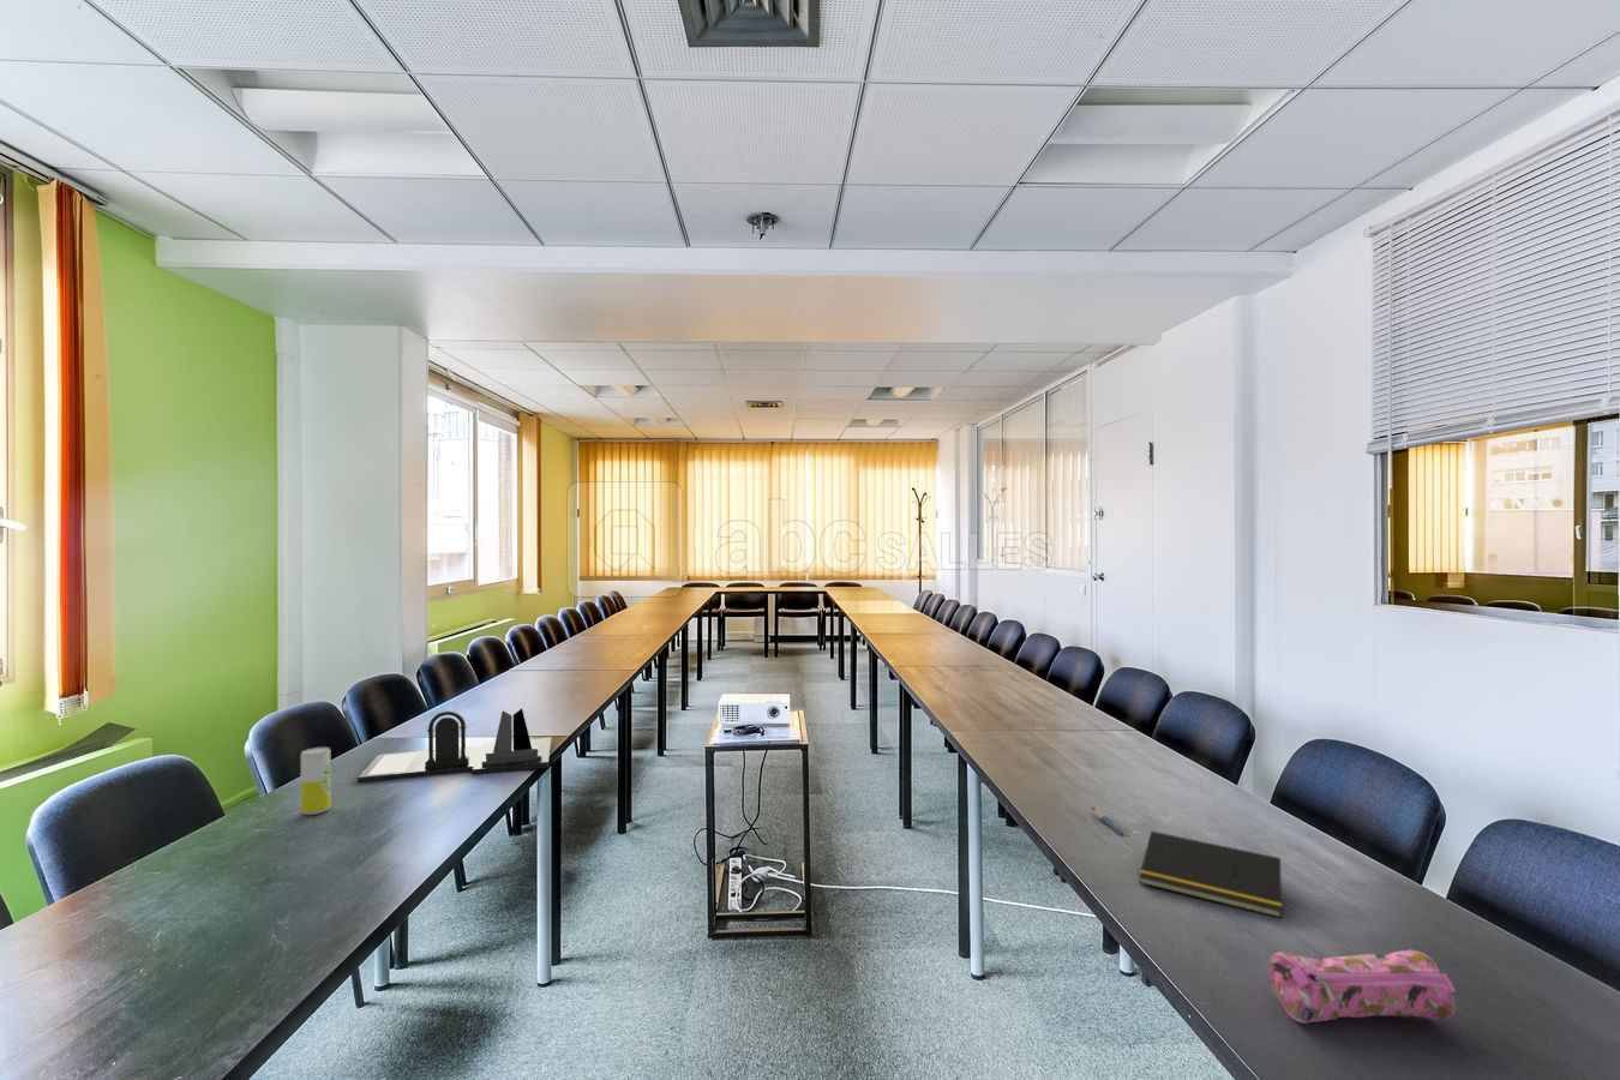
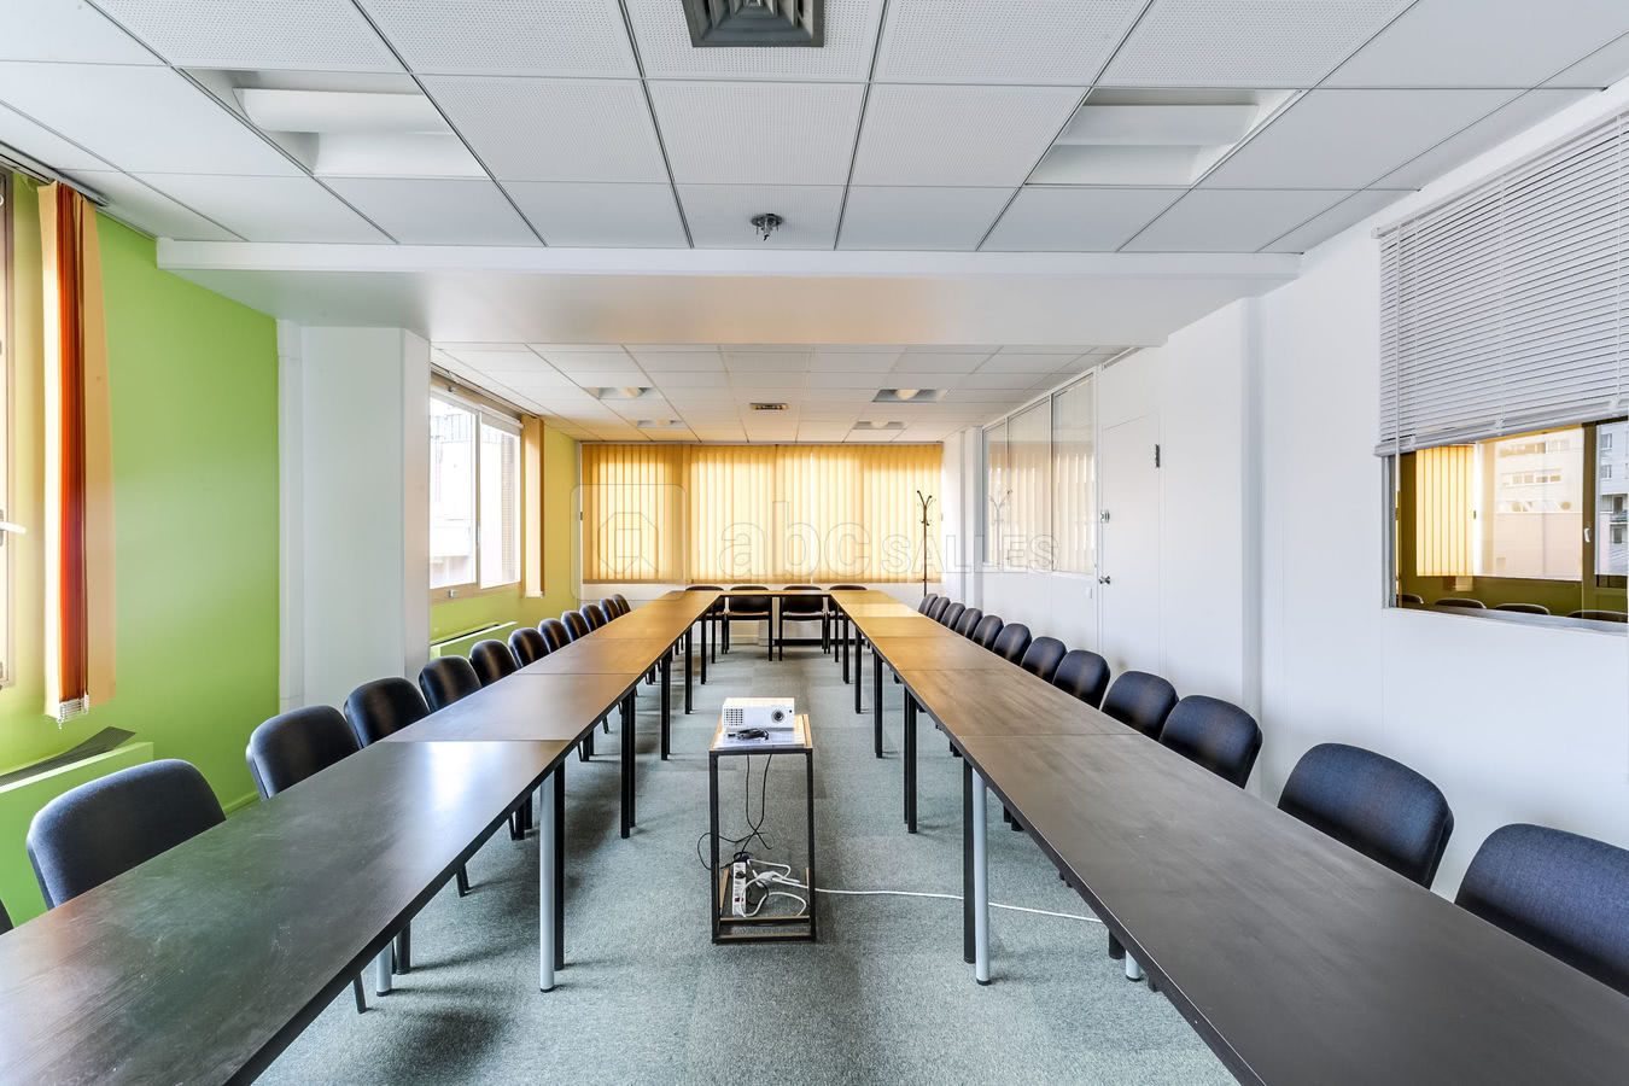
- beverage can (316, 780)
- pen (1105, 820)
- notepad (1210, 870)
- pencil case (1358, 984)
- desk organizer (462, 732)
